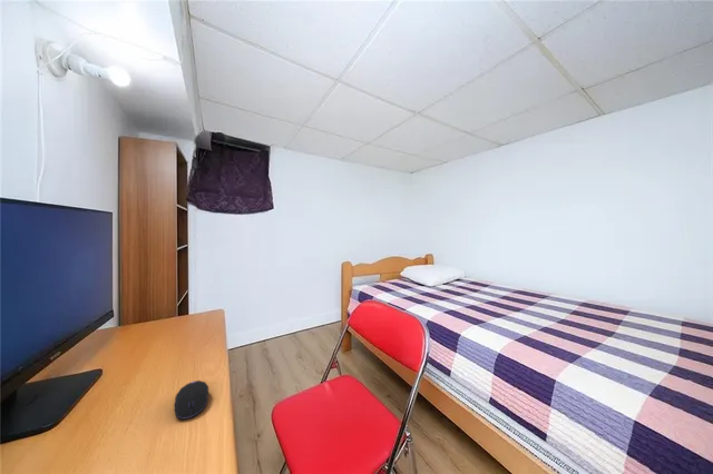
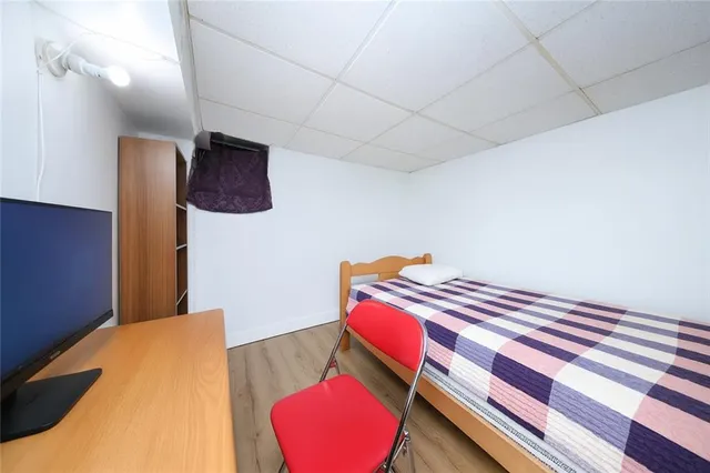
- computer mouse (192, 396)
